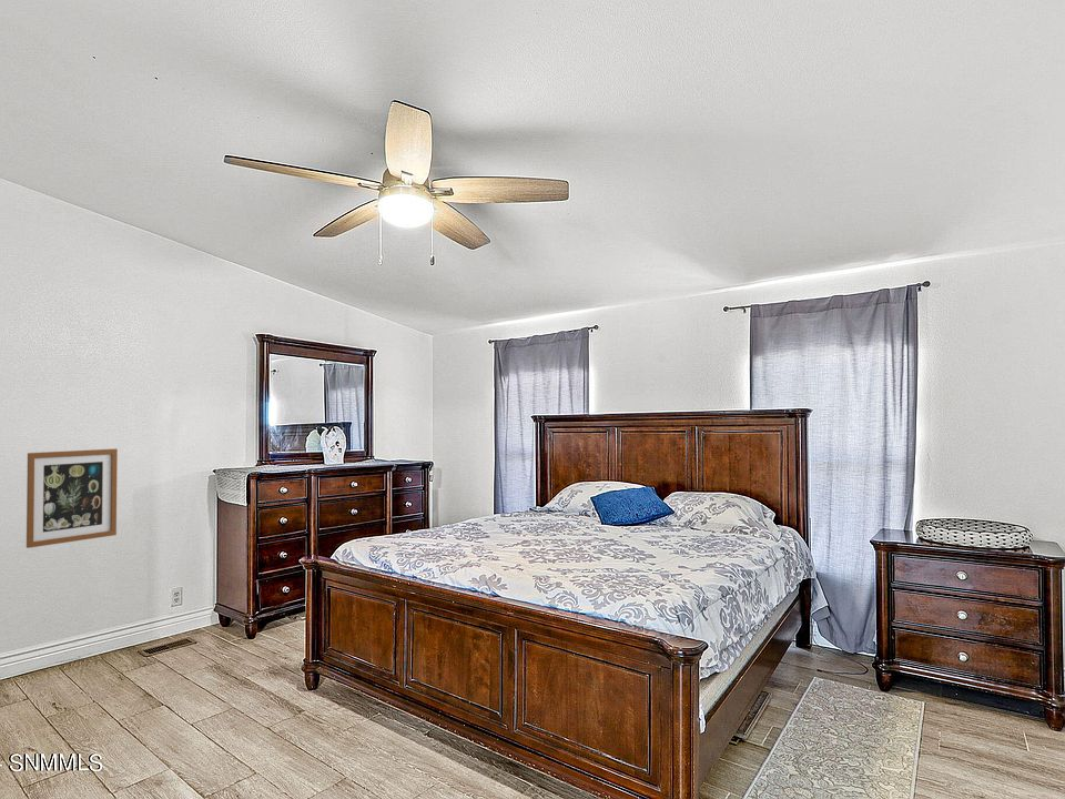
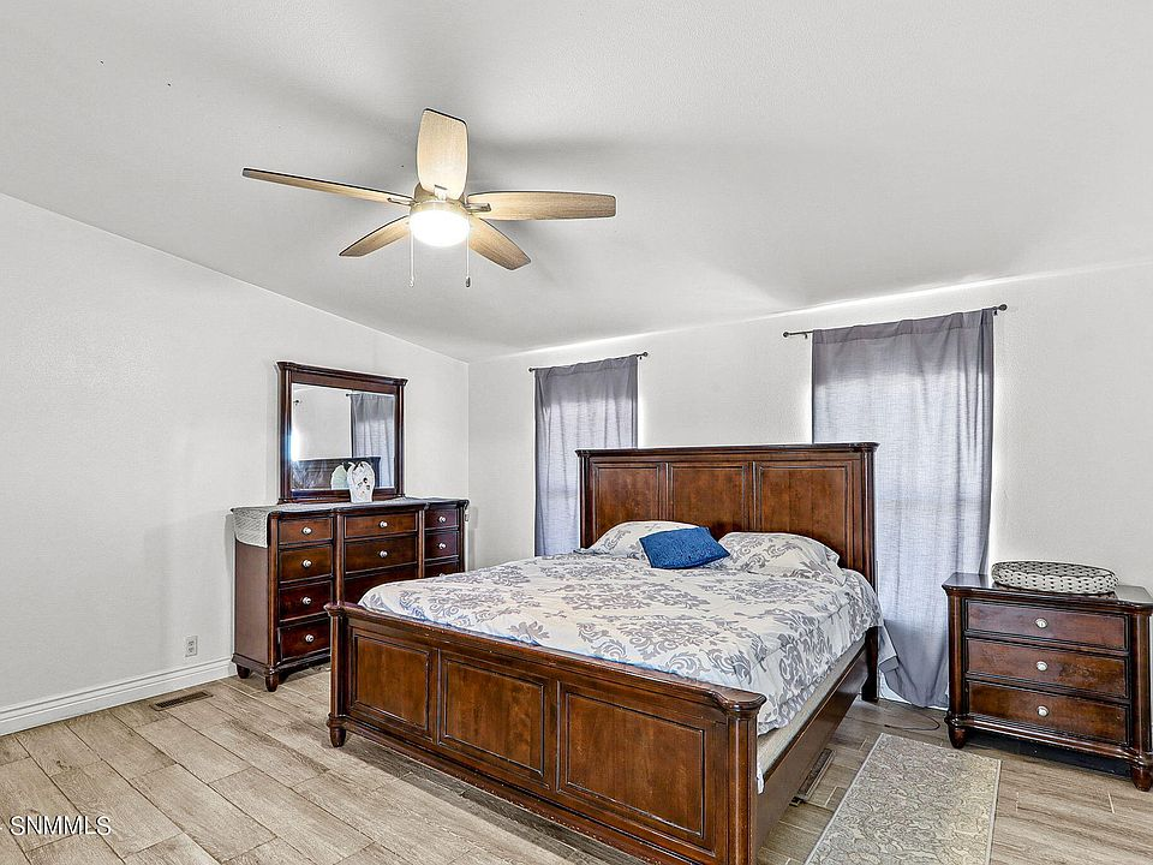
- wall art (73, 495)
